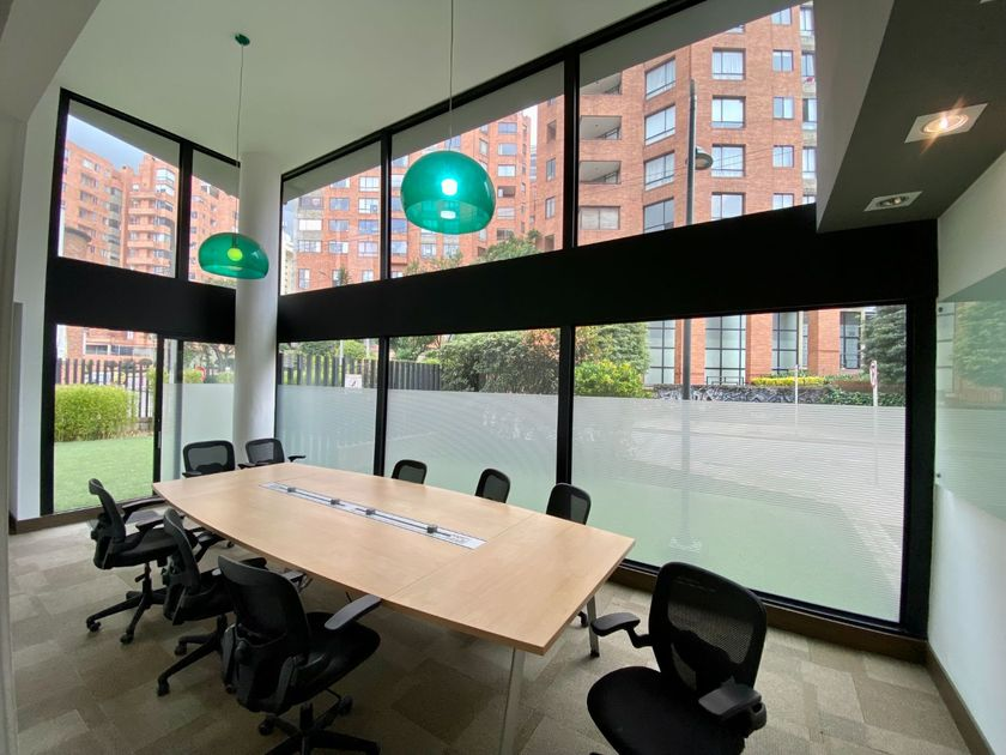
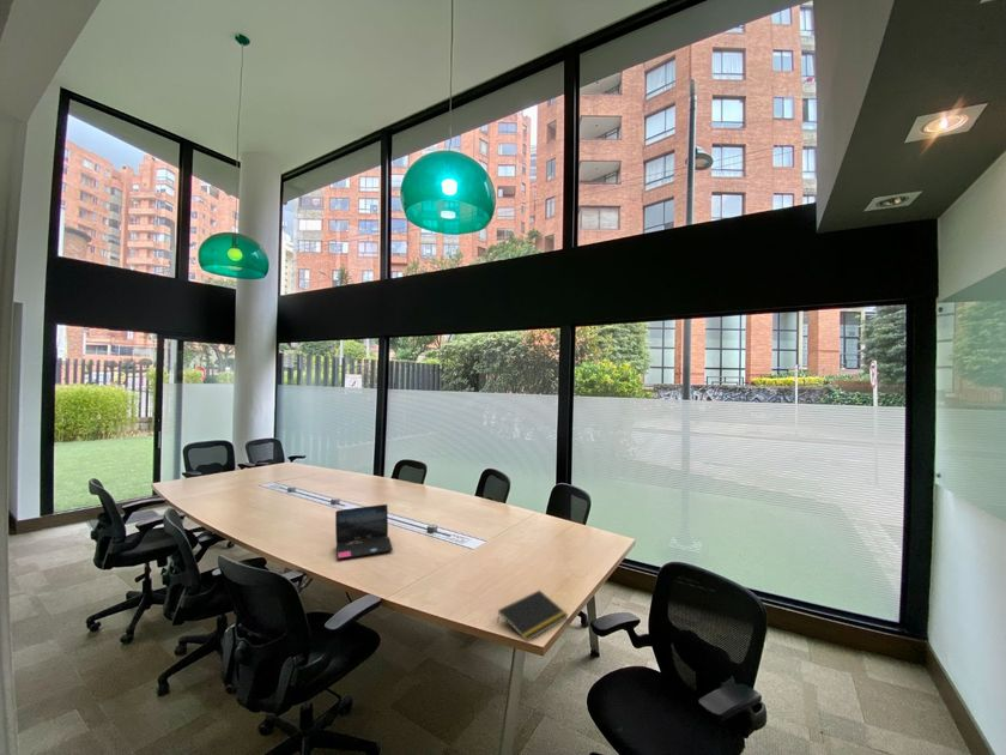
+ laptop (363, 530)
+ notepad (533, 614)
